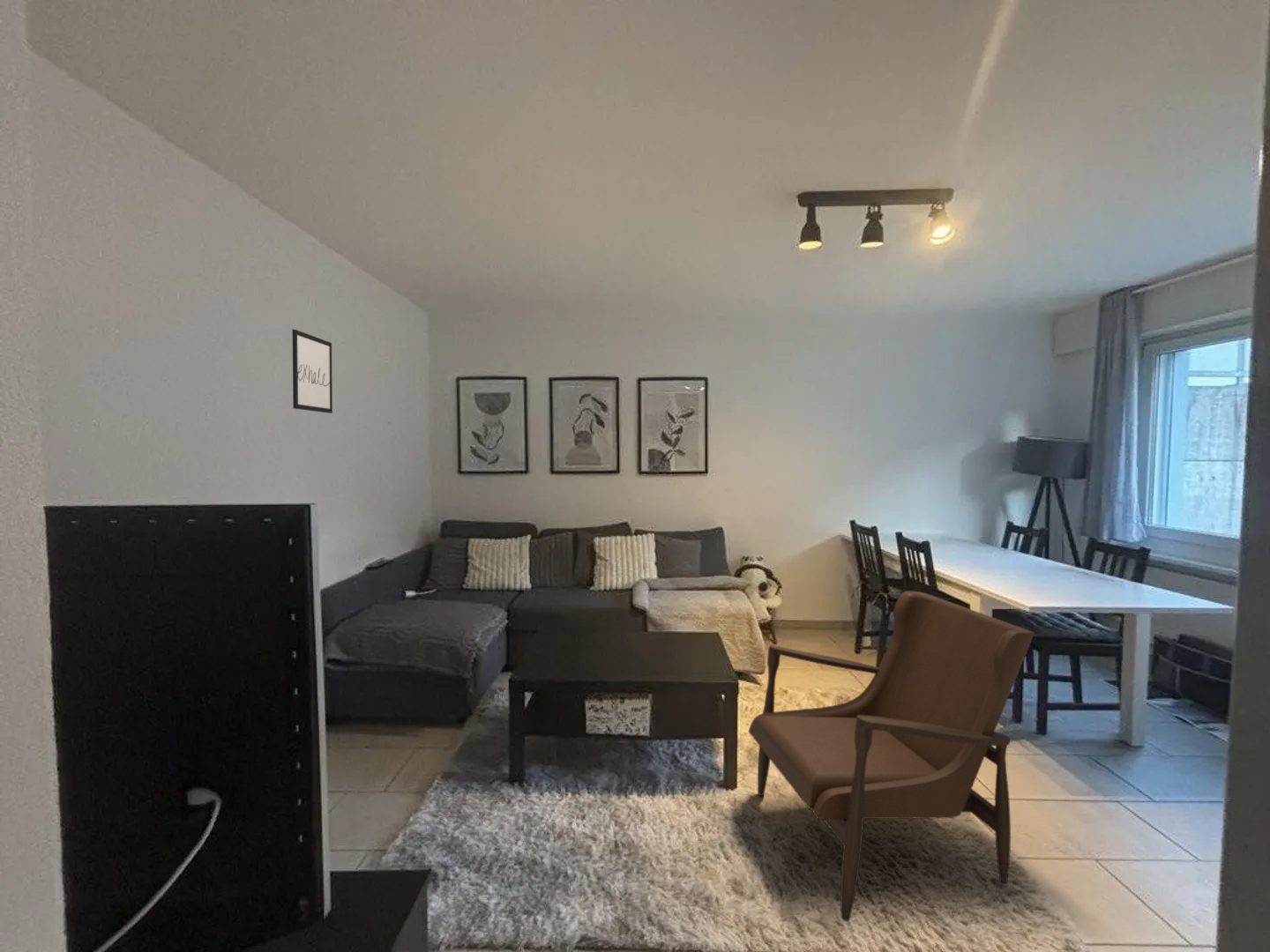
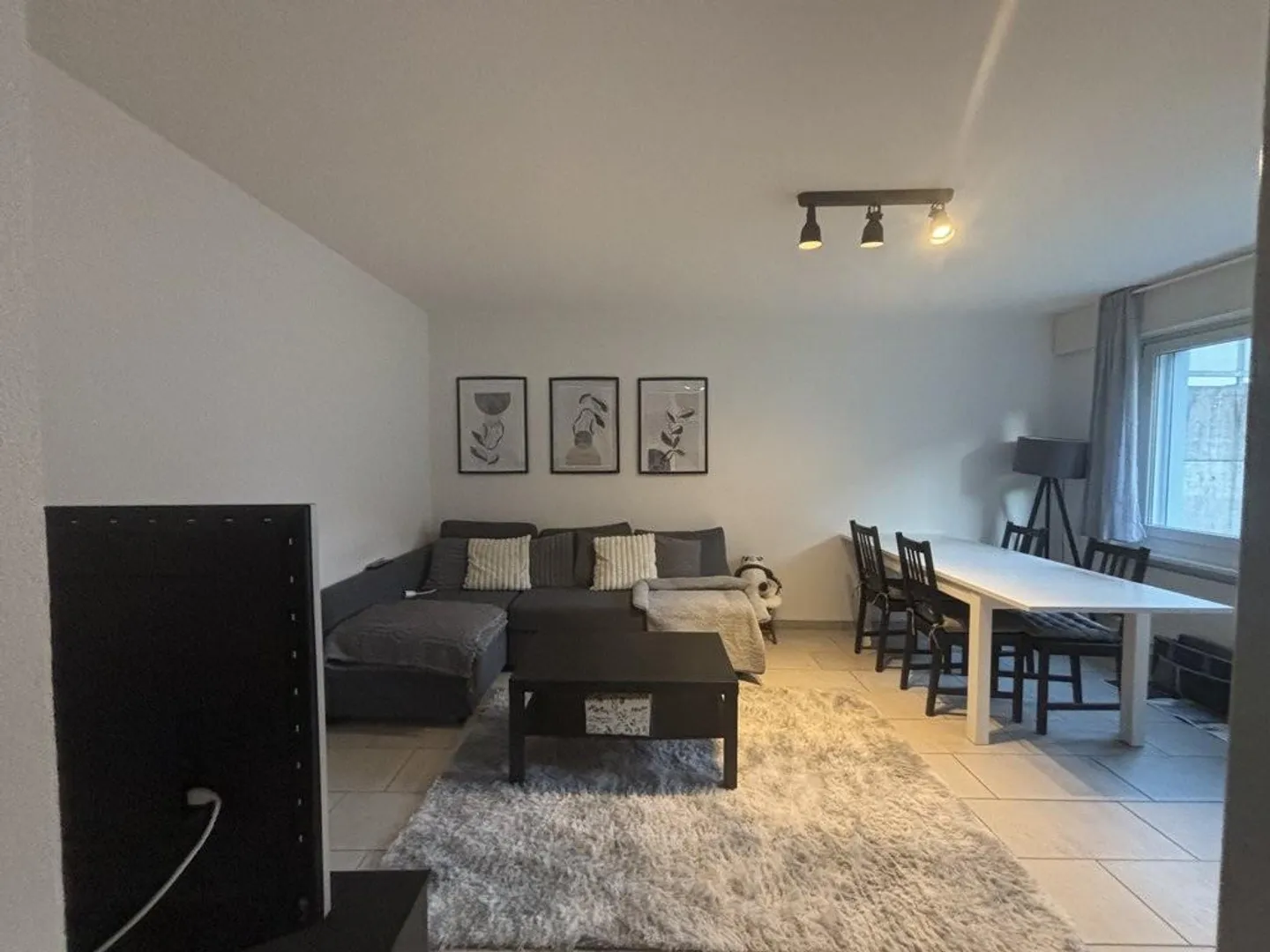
- armchair (881, 725)
- wall art (313, 374)
